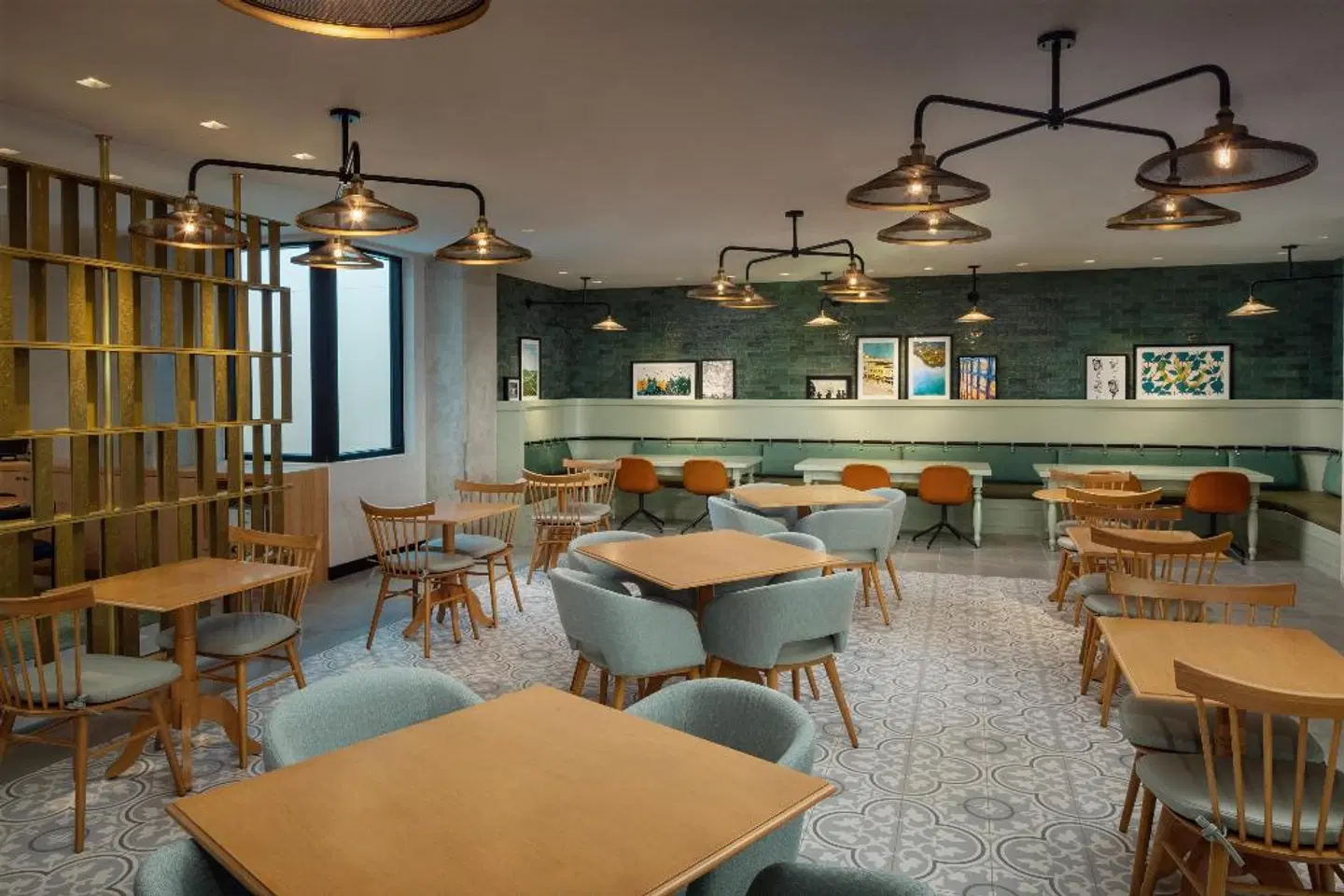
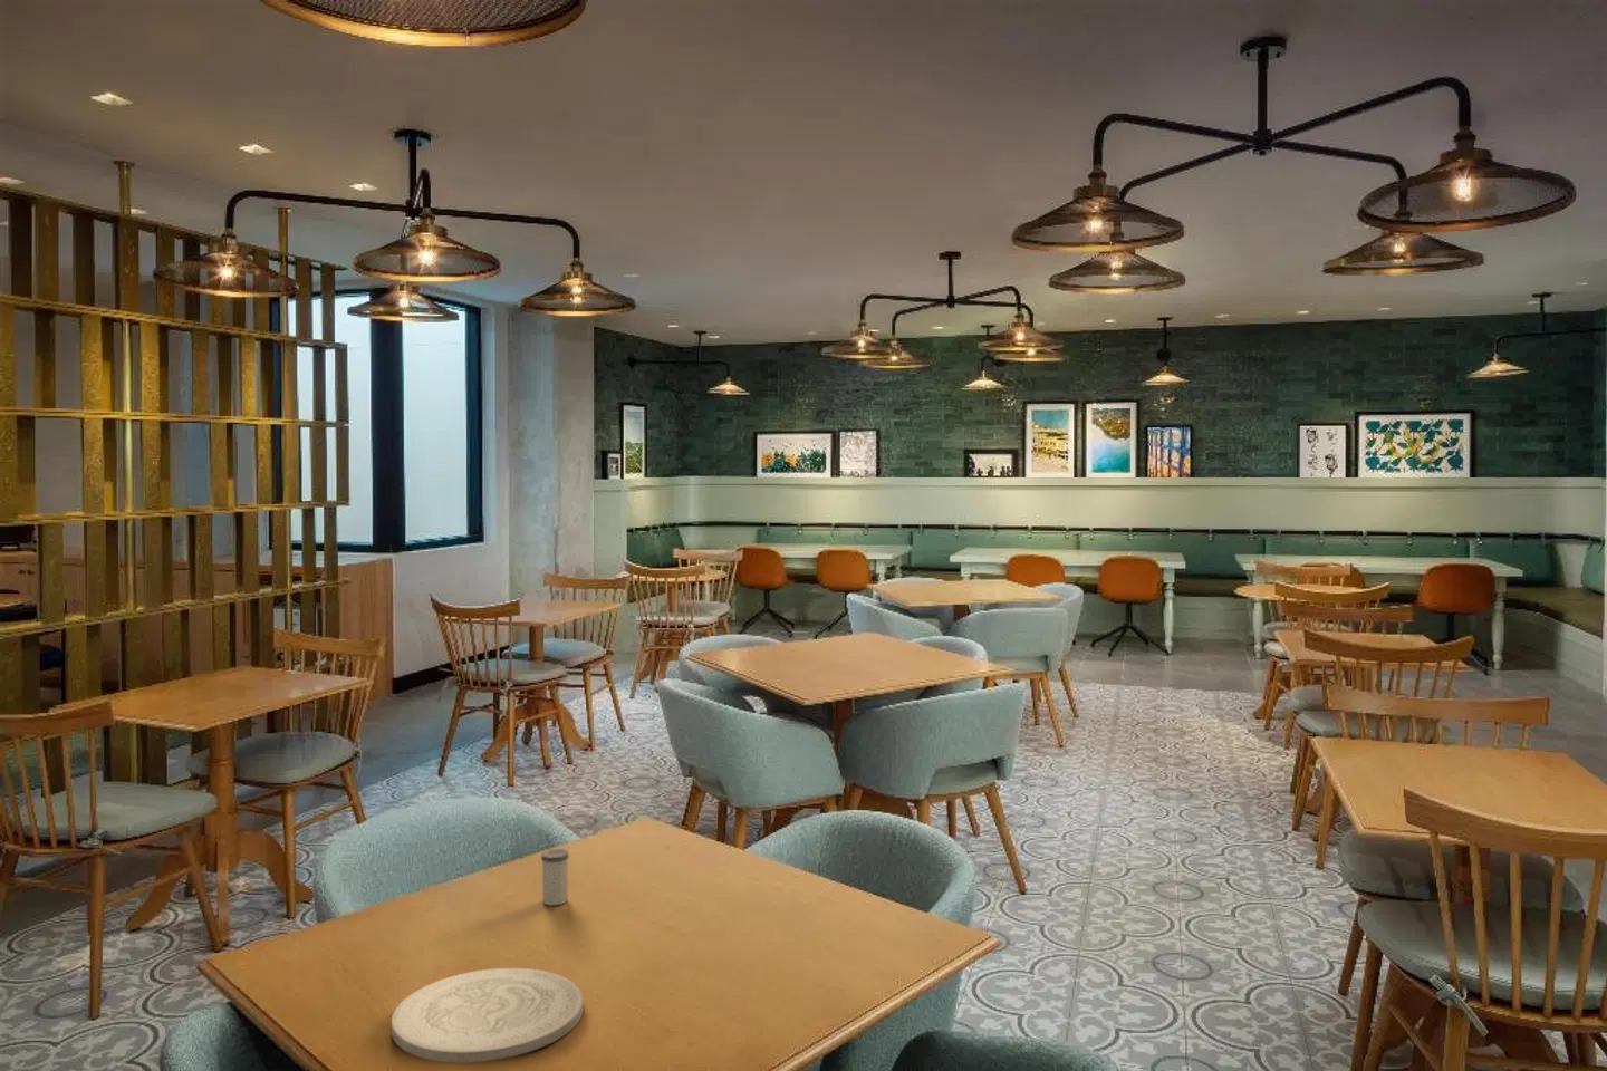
+ salt shaker (555, 877)
+ plate (489, 1011)
